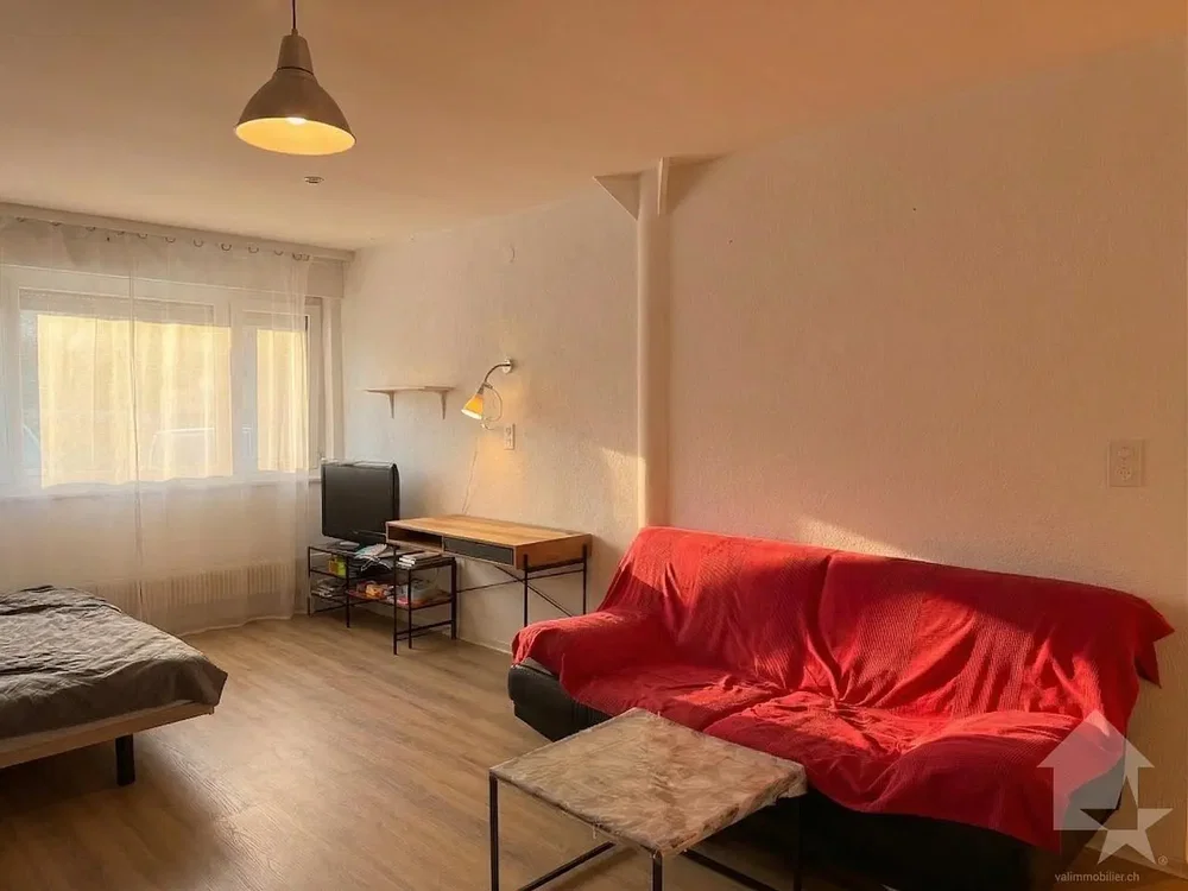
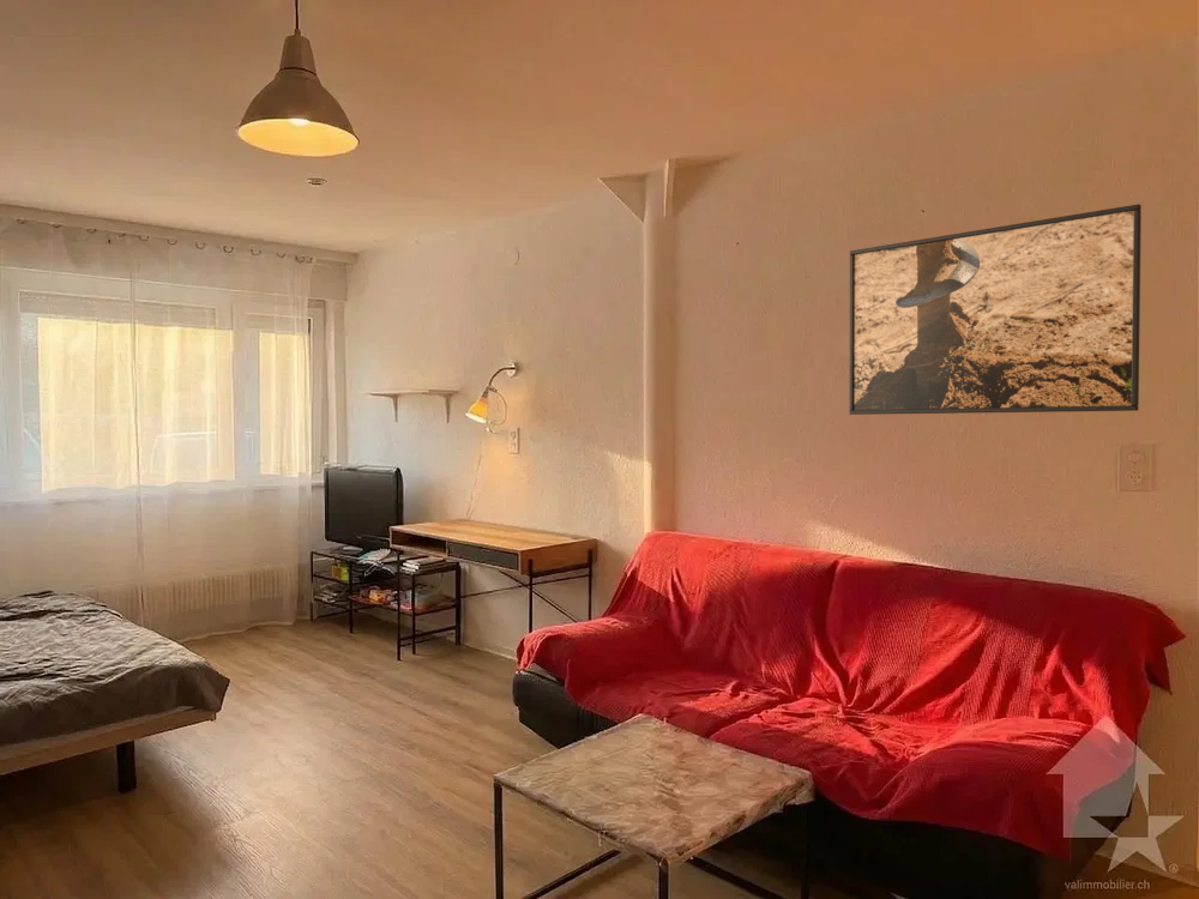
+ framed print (977, 321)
